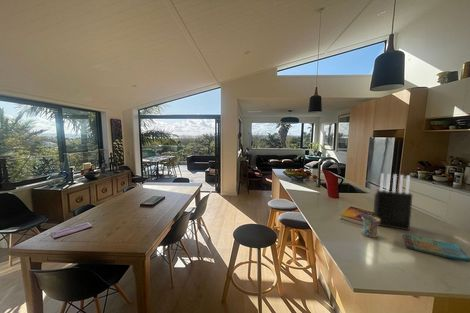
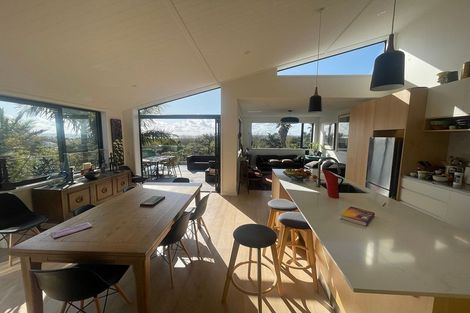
- knife block (391, 199)
- dish towel (432, 246)
- mug (370, 227)
